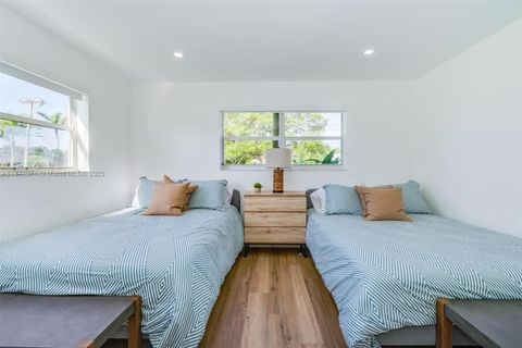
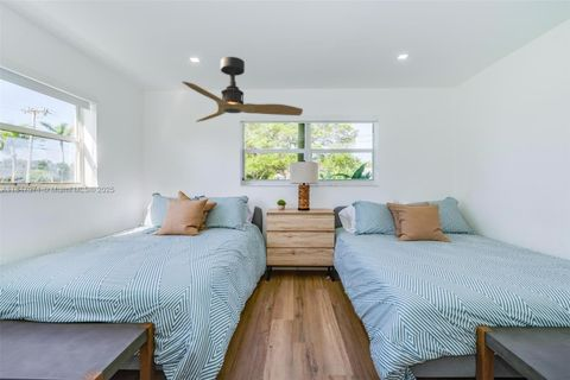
+ ceiling fan (242, 91)
